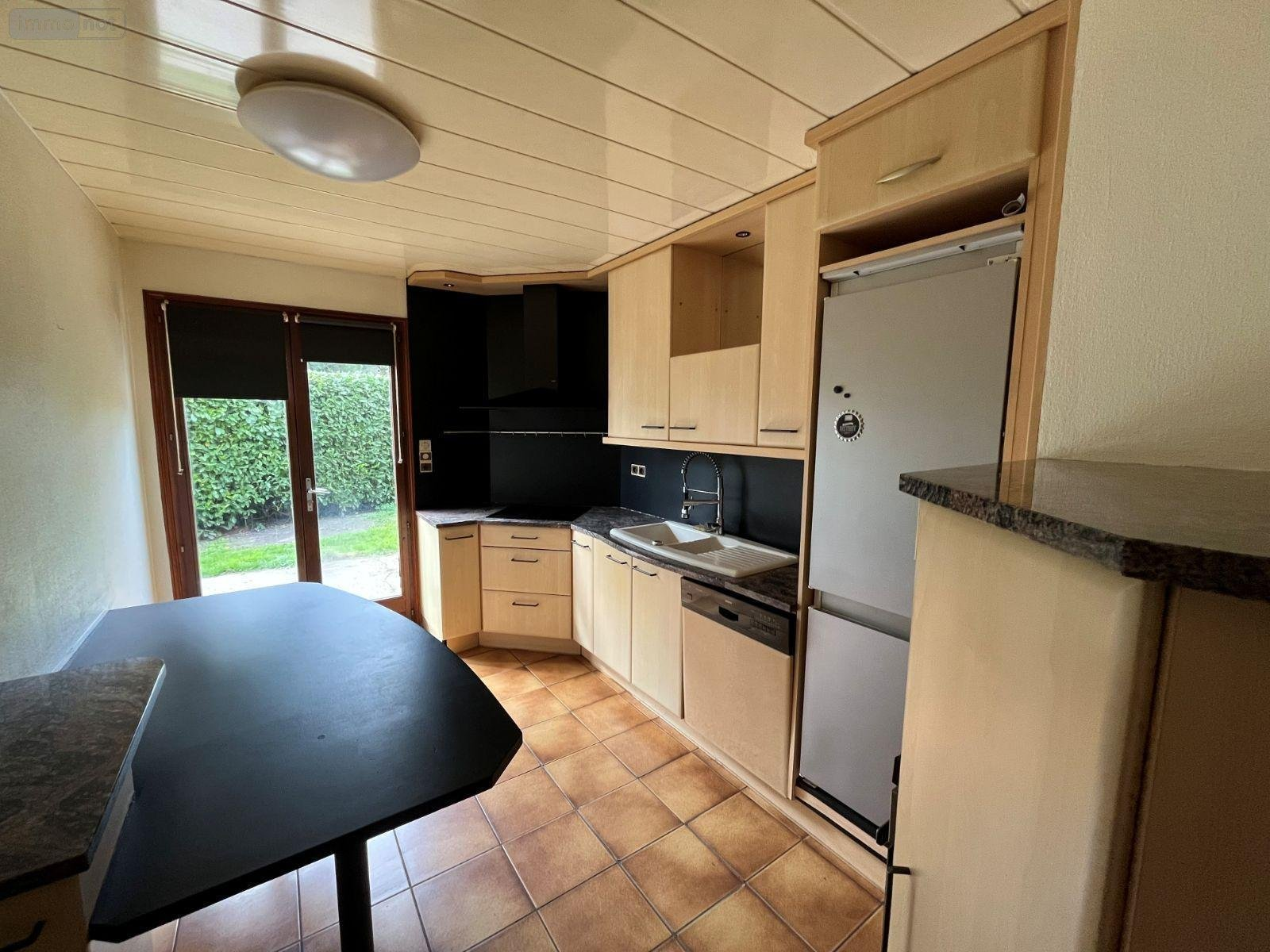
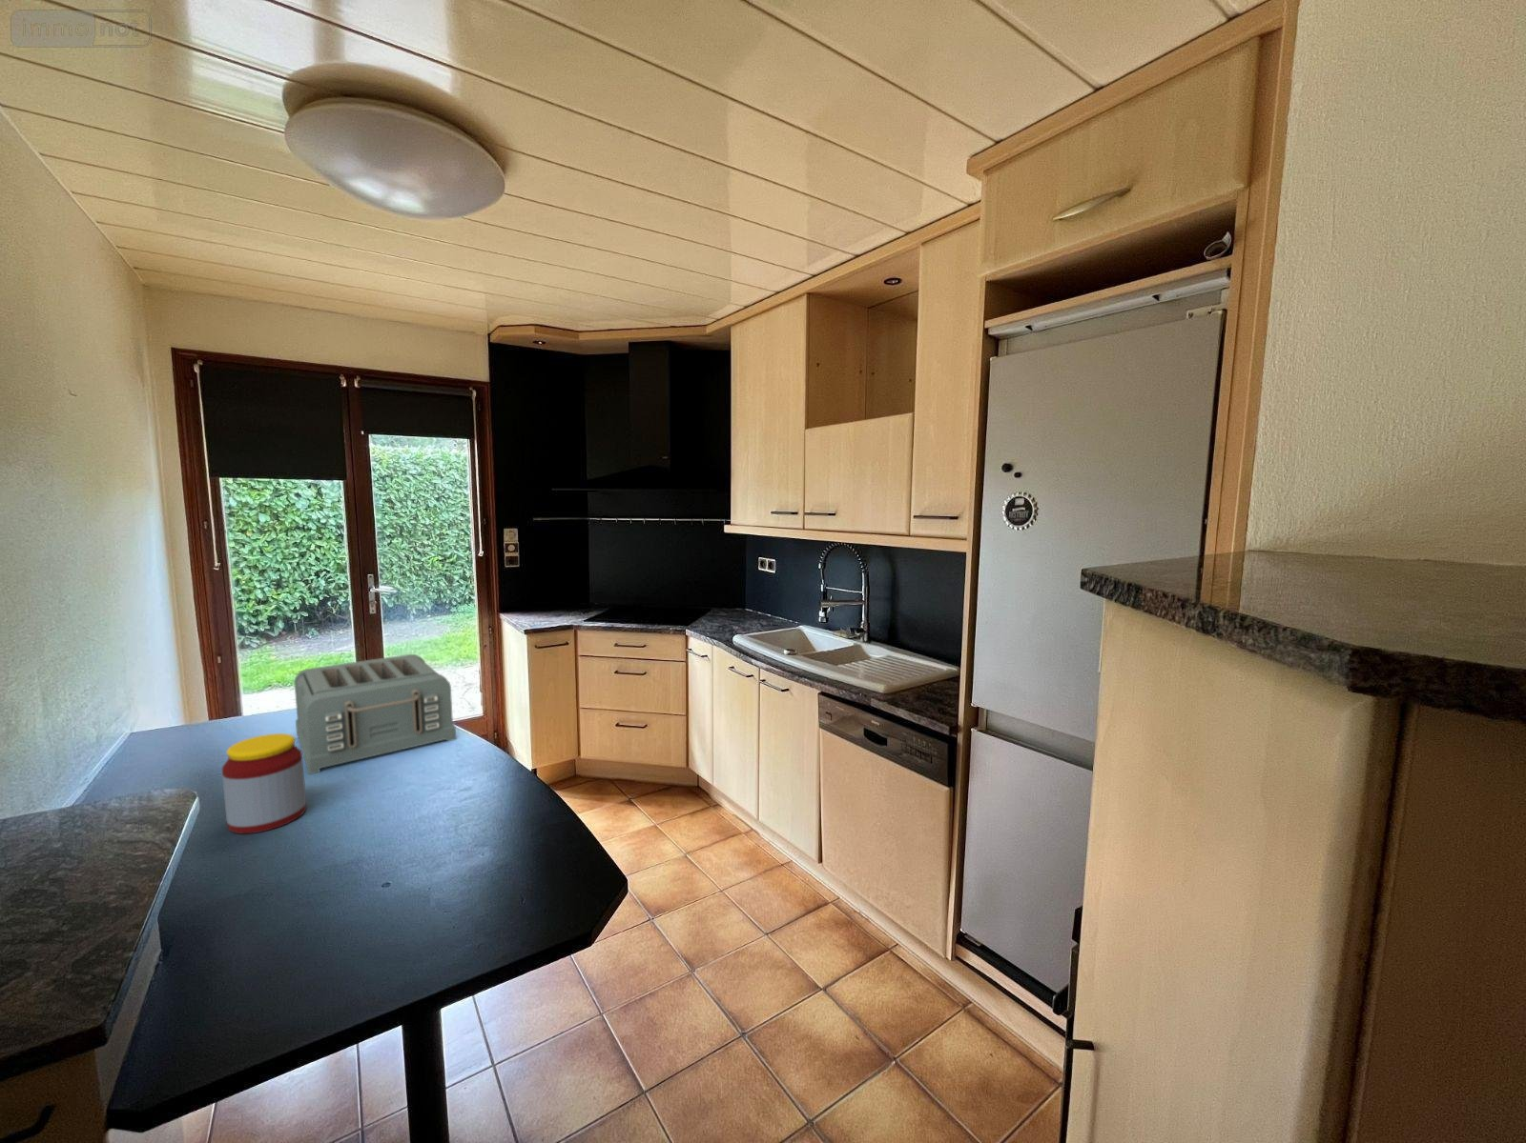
+ jar (264, 780)
+ toaster (375, 706)
